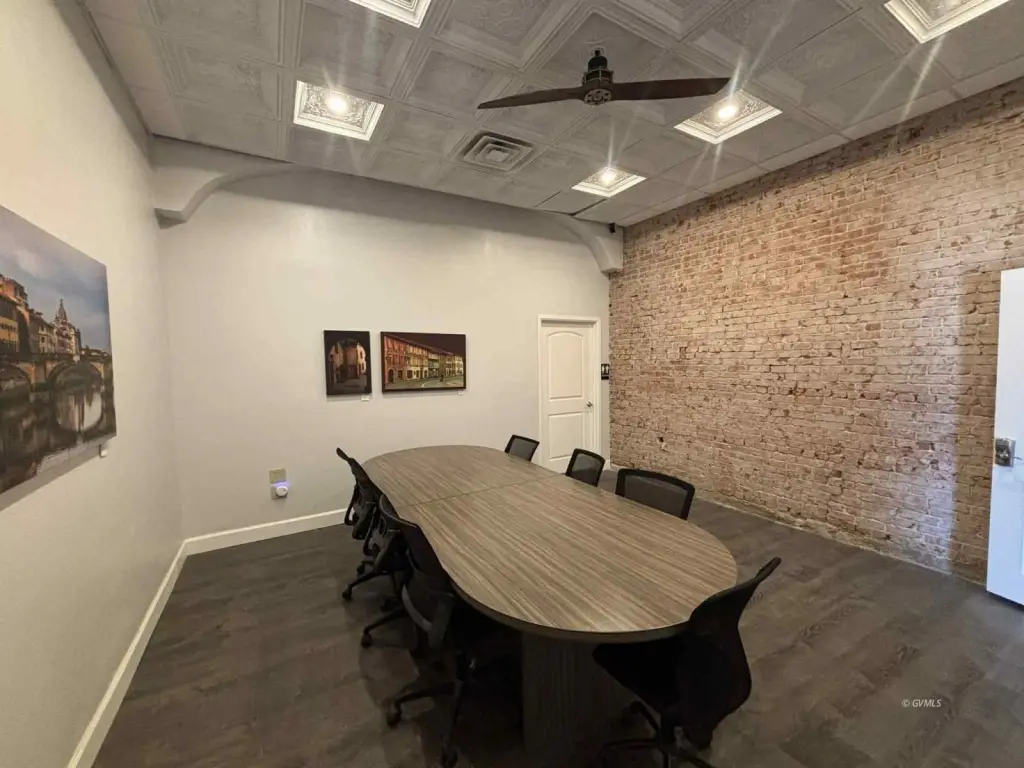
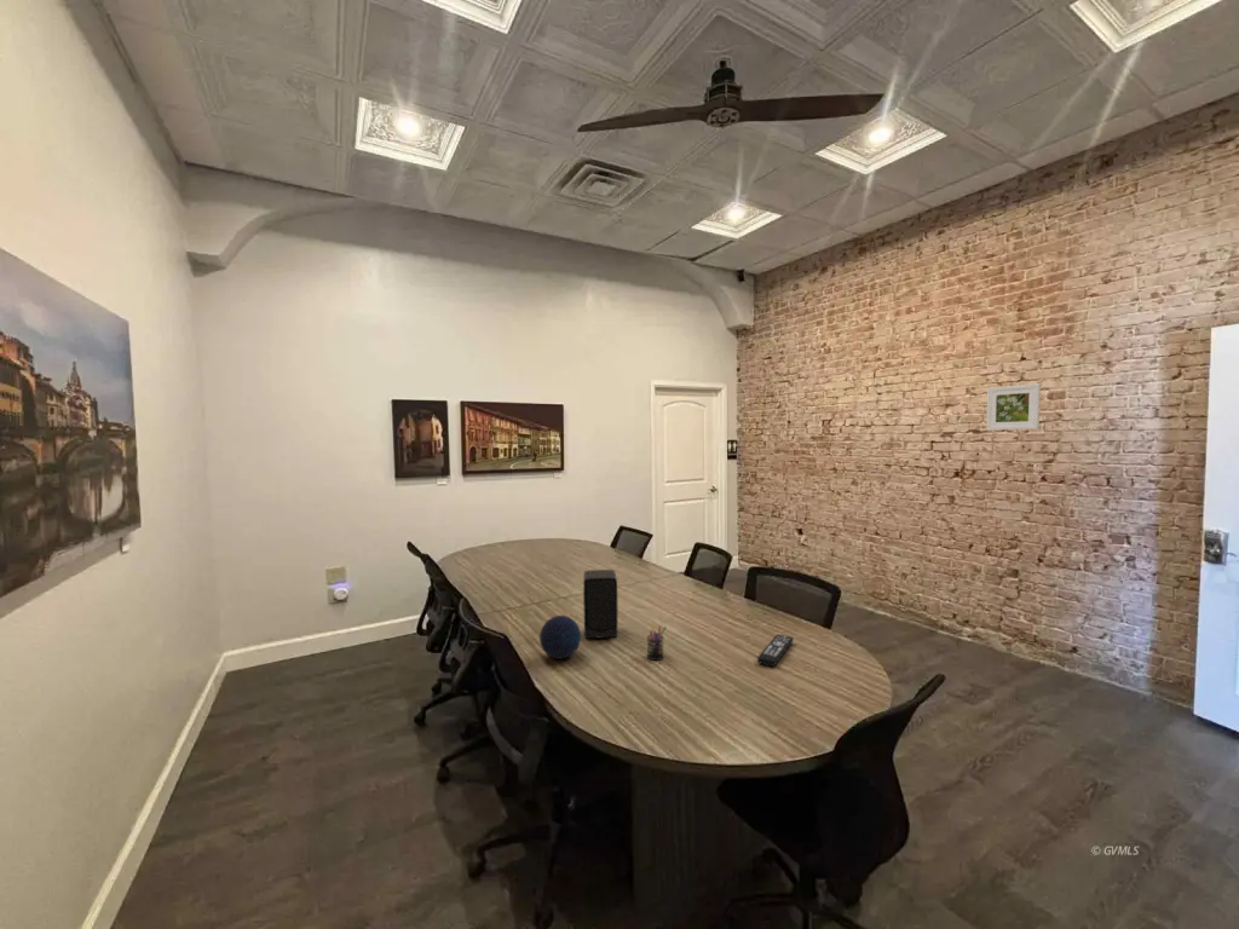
+ decorative orb (560, 636)
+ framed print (1012, 408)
+ remote control (776, 650)
+ speaker (600, 604)
+ pen holder (657, 640)
